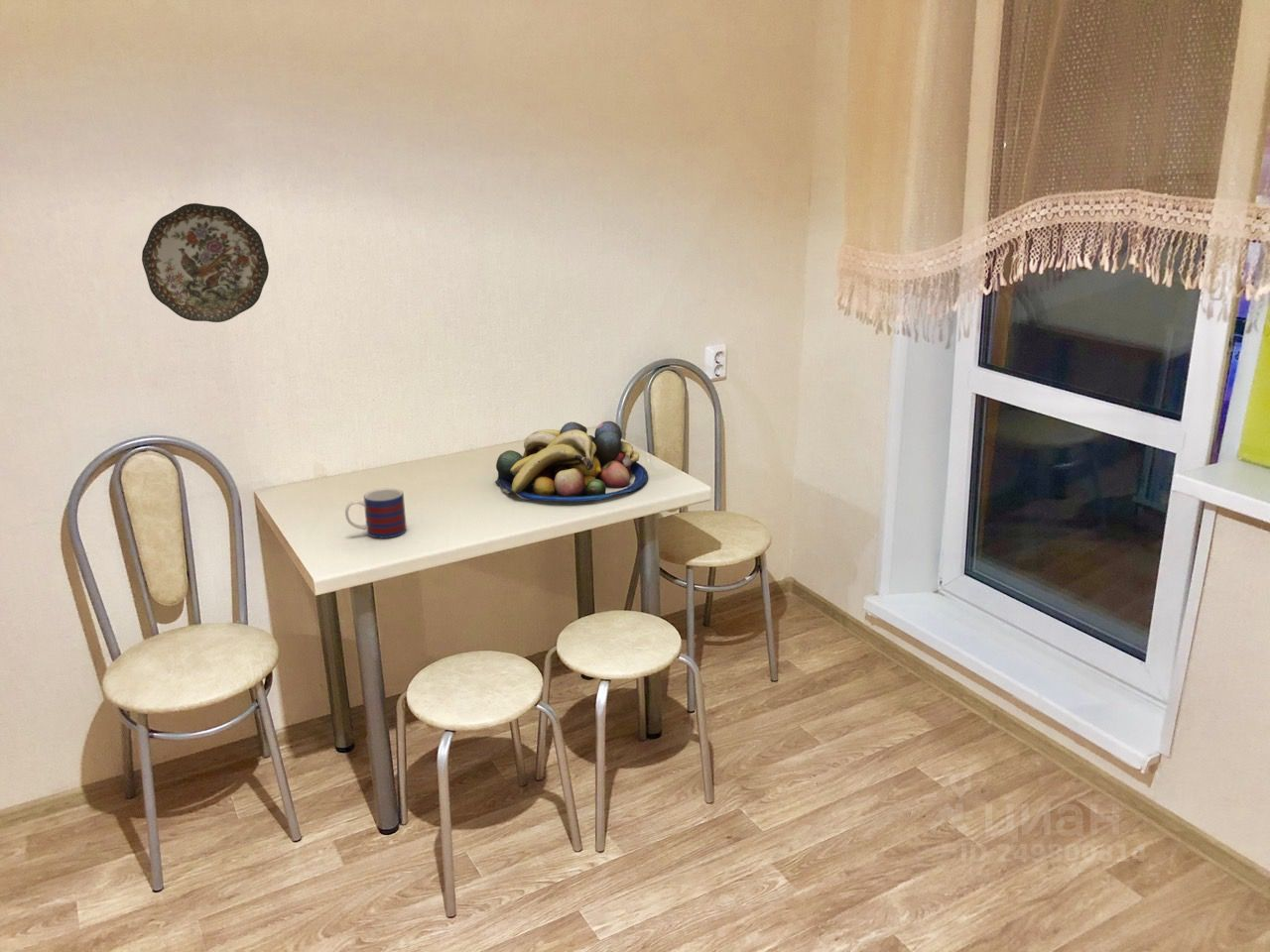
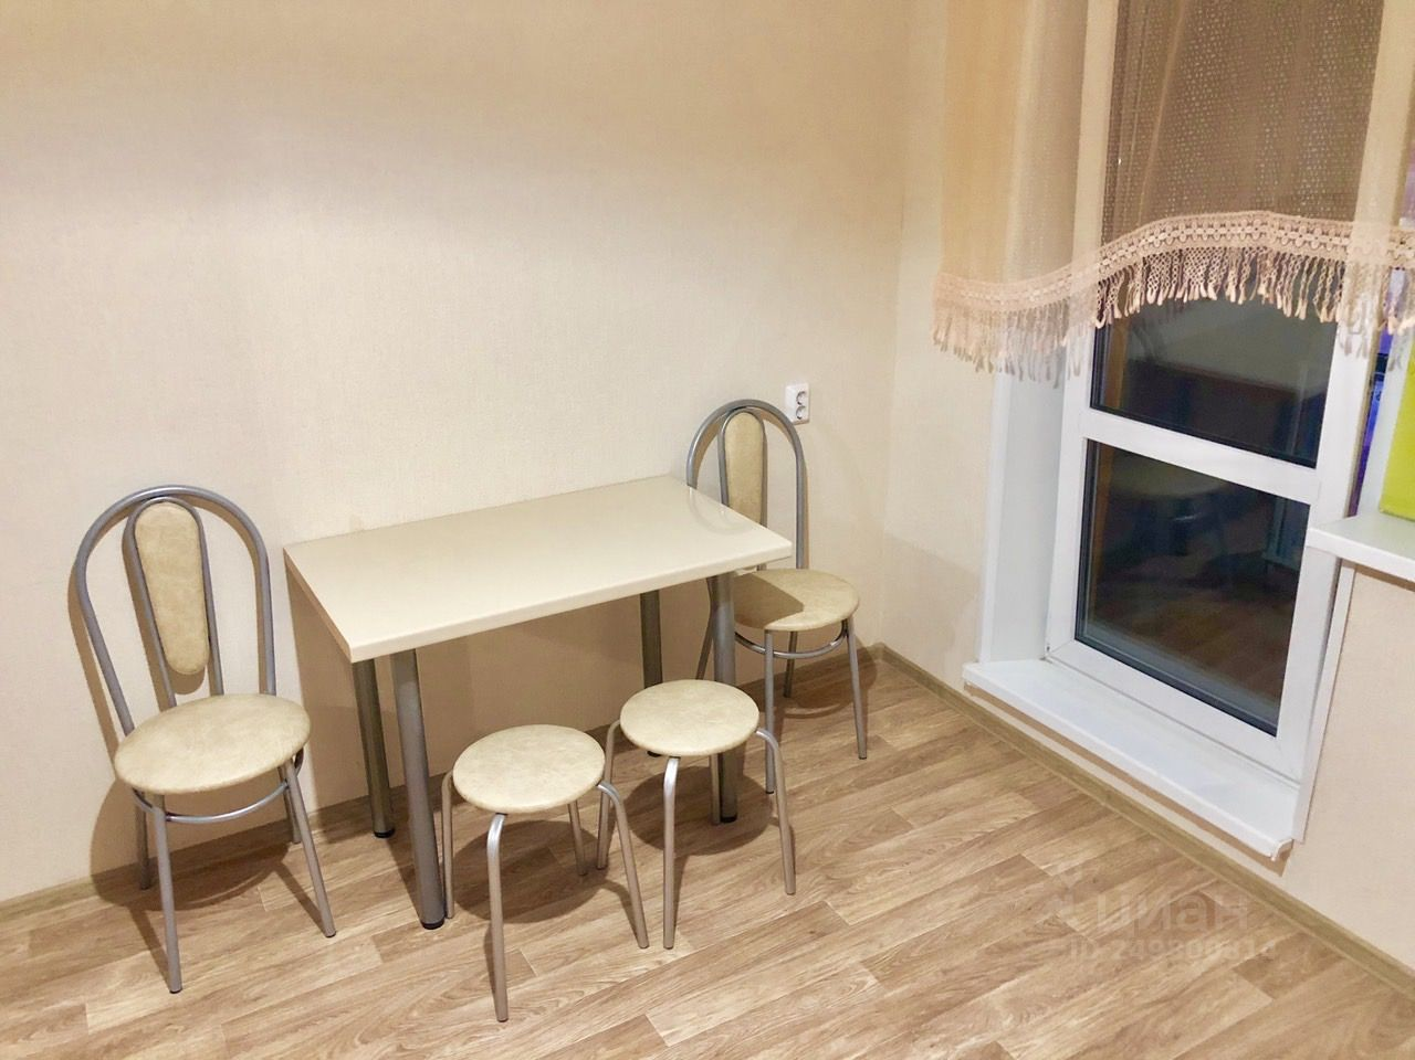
- fruit bowl (572, 452)
- mug (375, 514)
- decorative plate (206, 263)
